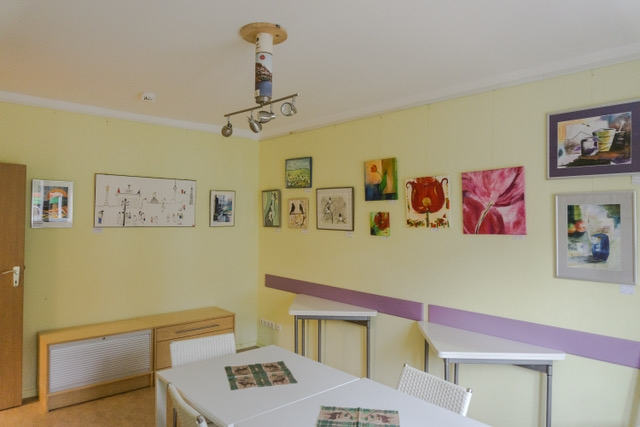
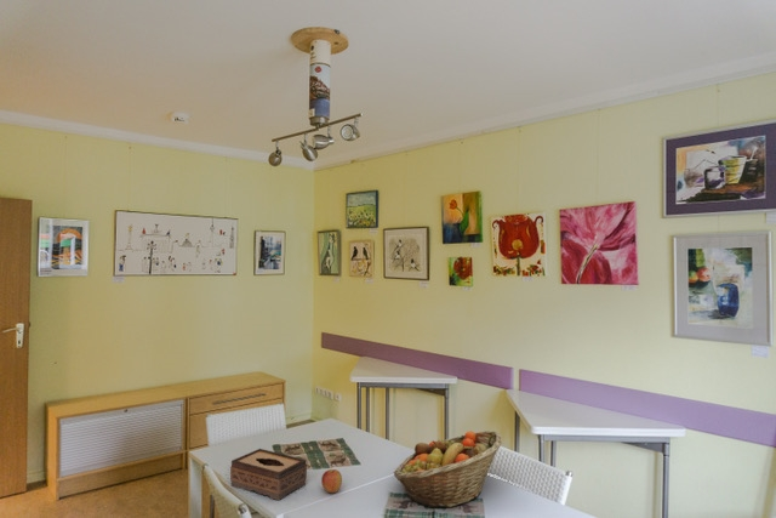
+ fruit basket (449, 462)
+ tissue box (268, 472)
+ apple (331, 480)
